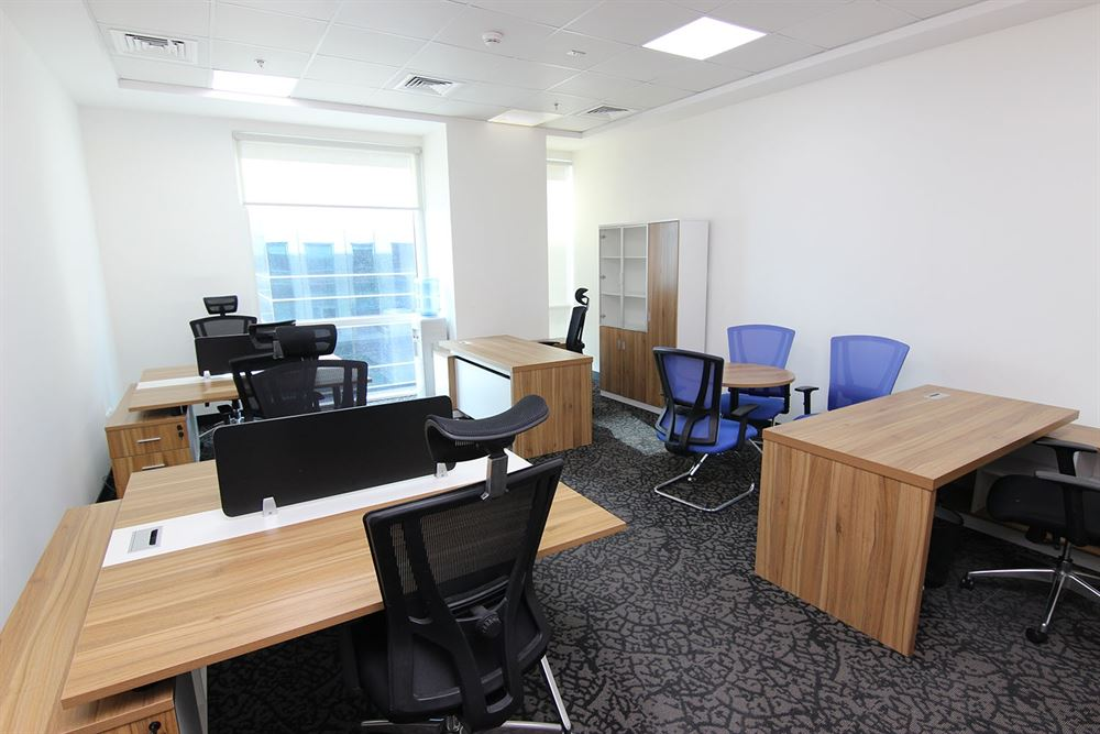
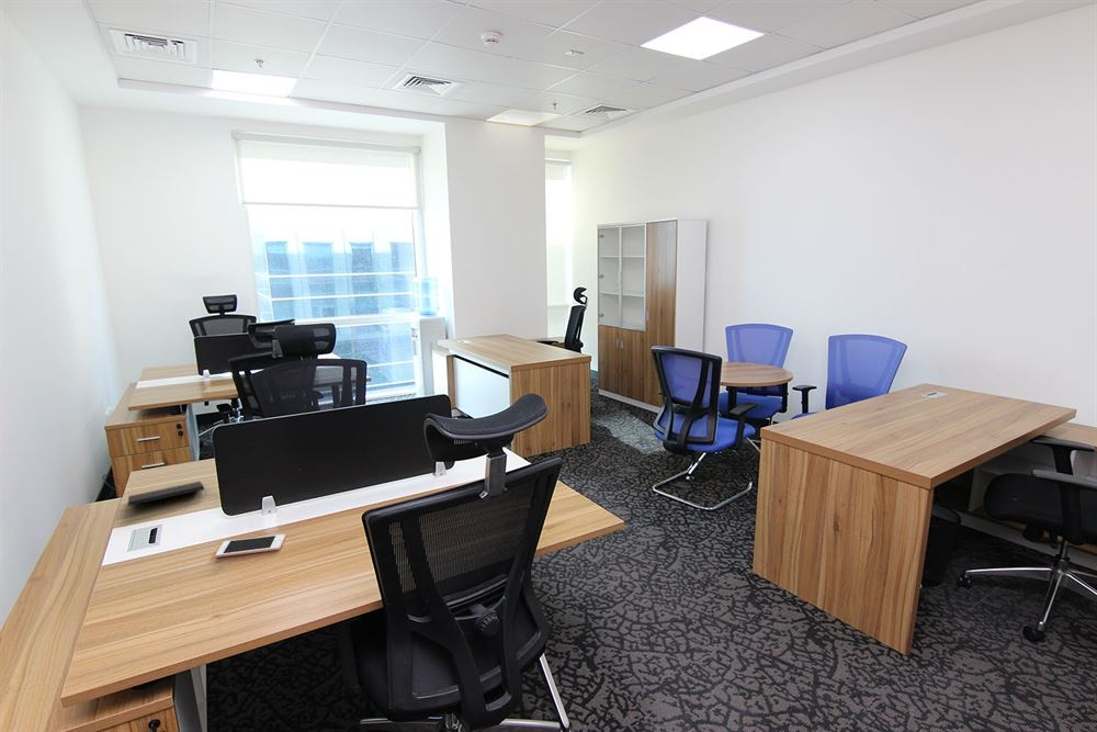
+ notepad (166, 492)
+ cell phone (251, 545)
